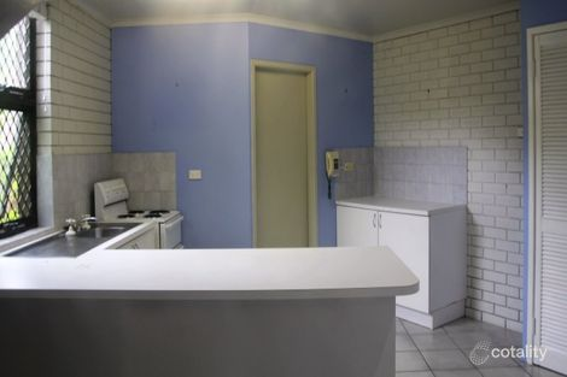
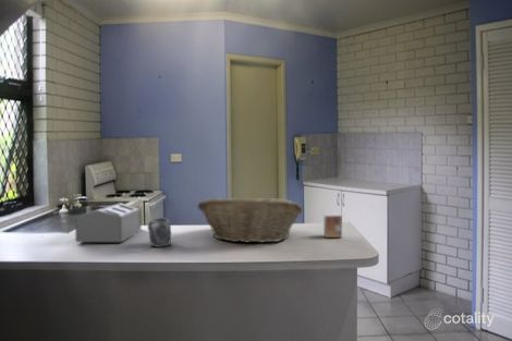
+ small box (332, 226)
+ mug (158, 233)
+ fruit basket (249, 216)
+ toaster (110, 221)
